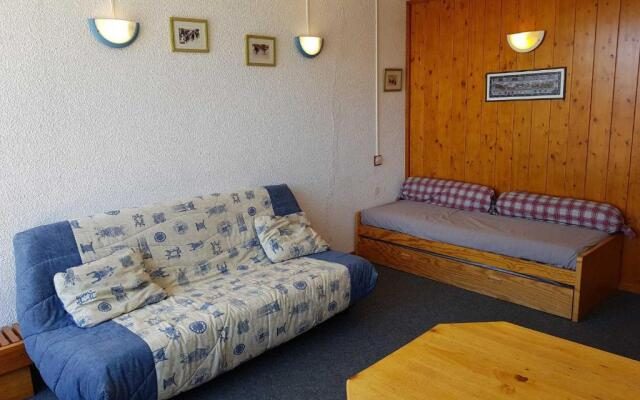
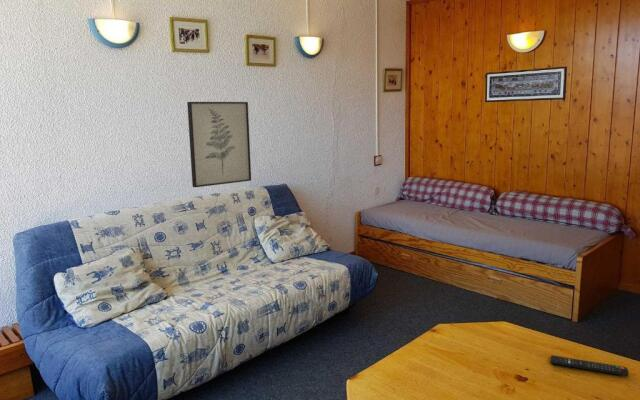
+ wall art (220, 143)
+ remote control (588, 366)
